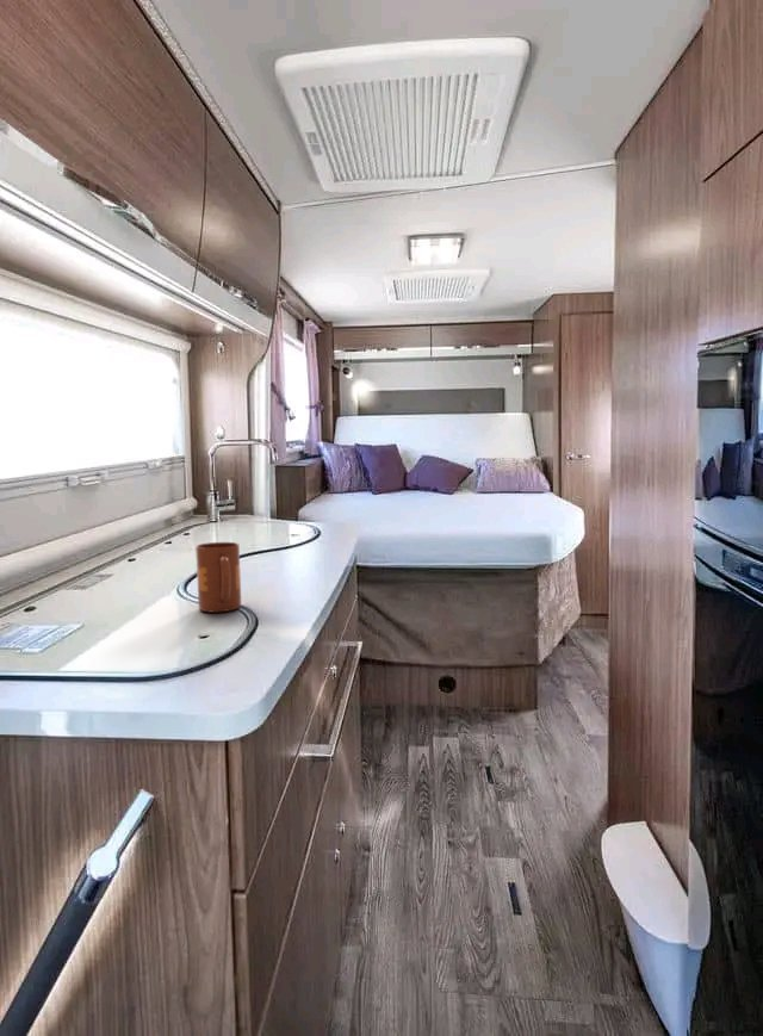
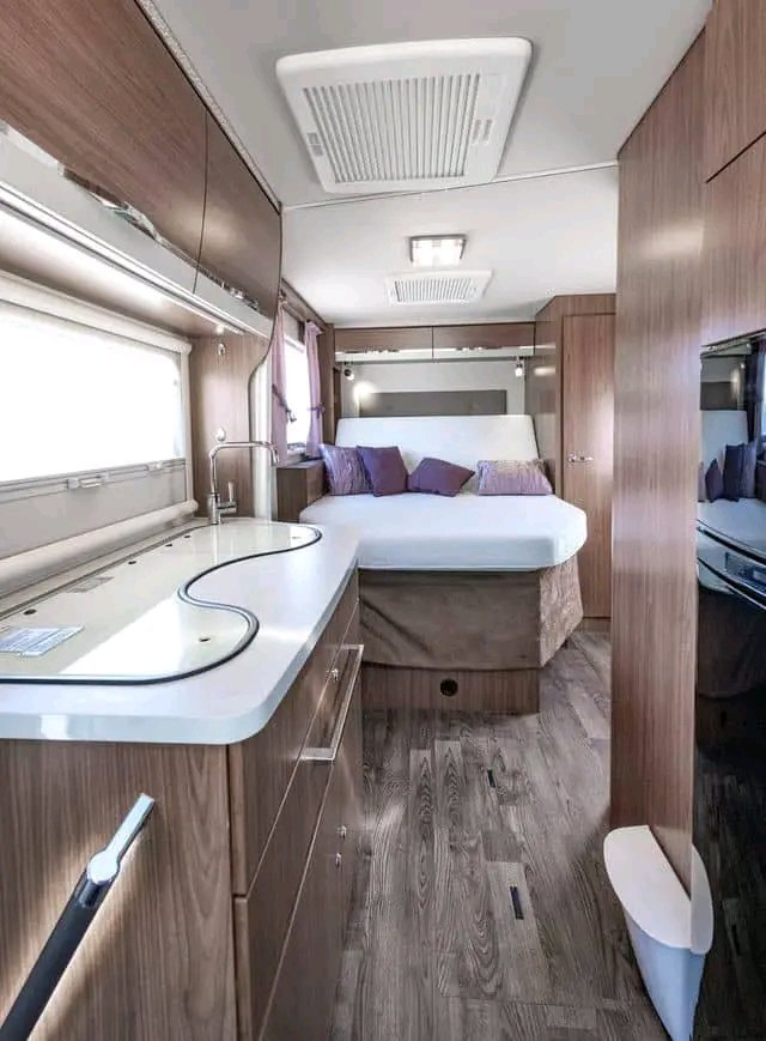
- mug (221, 577)
